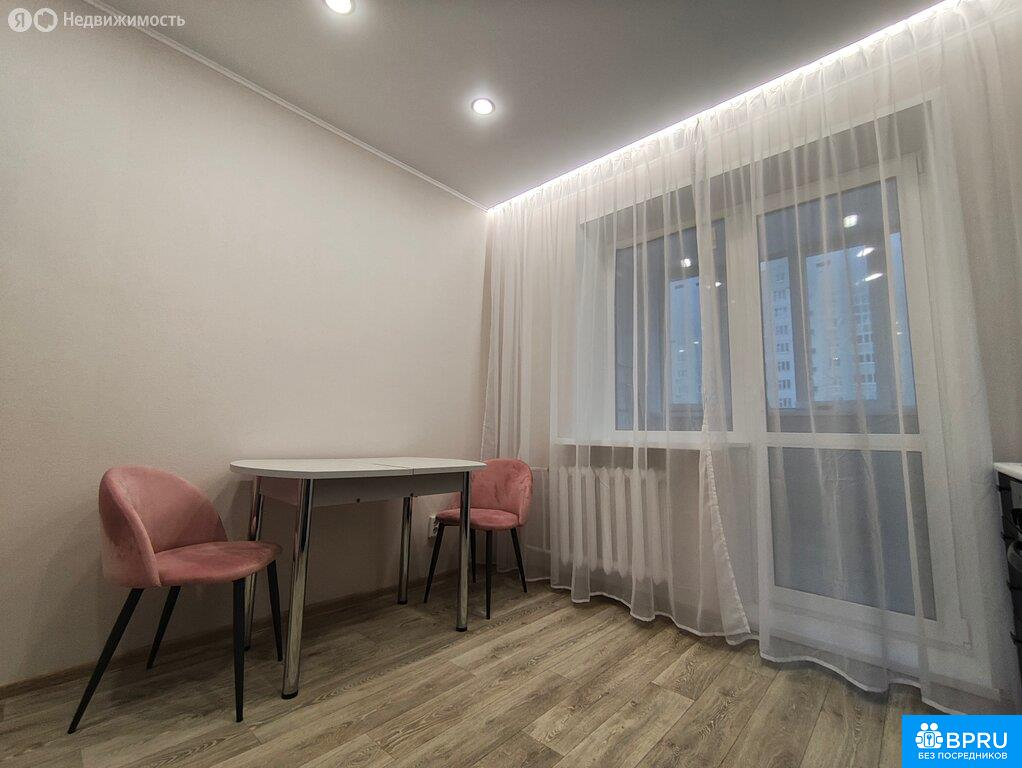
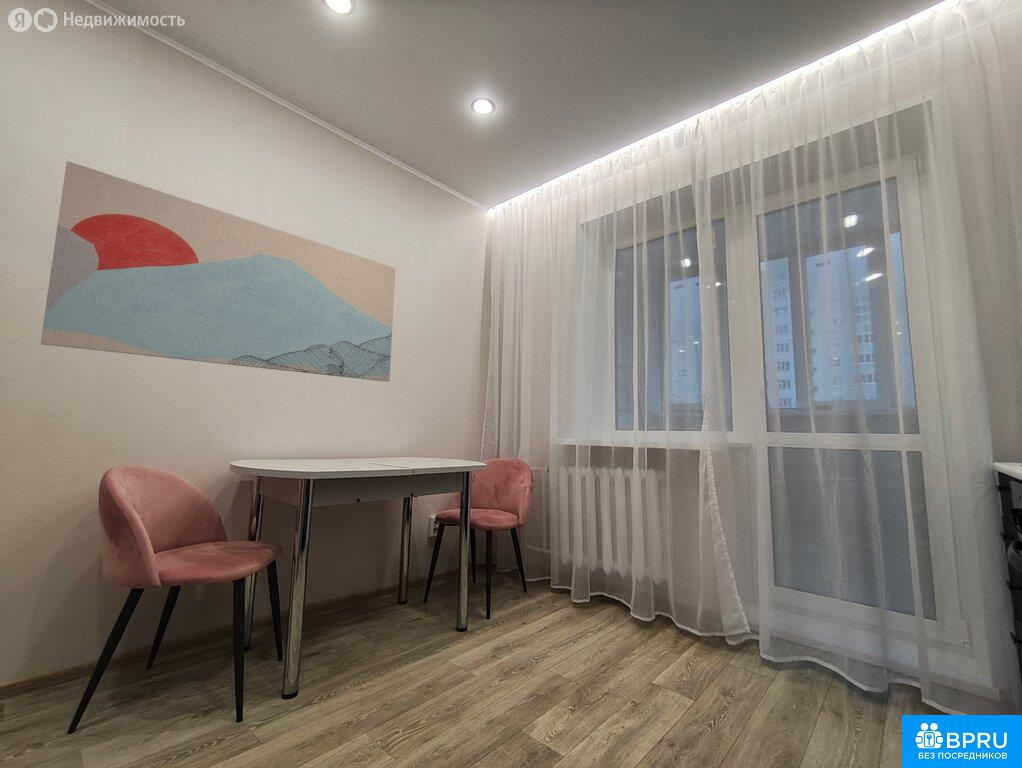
+ wall art (263, 296)
